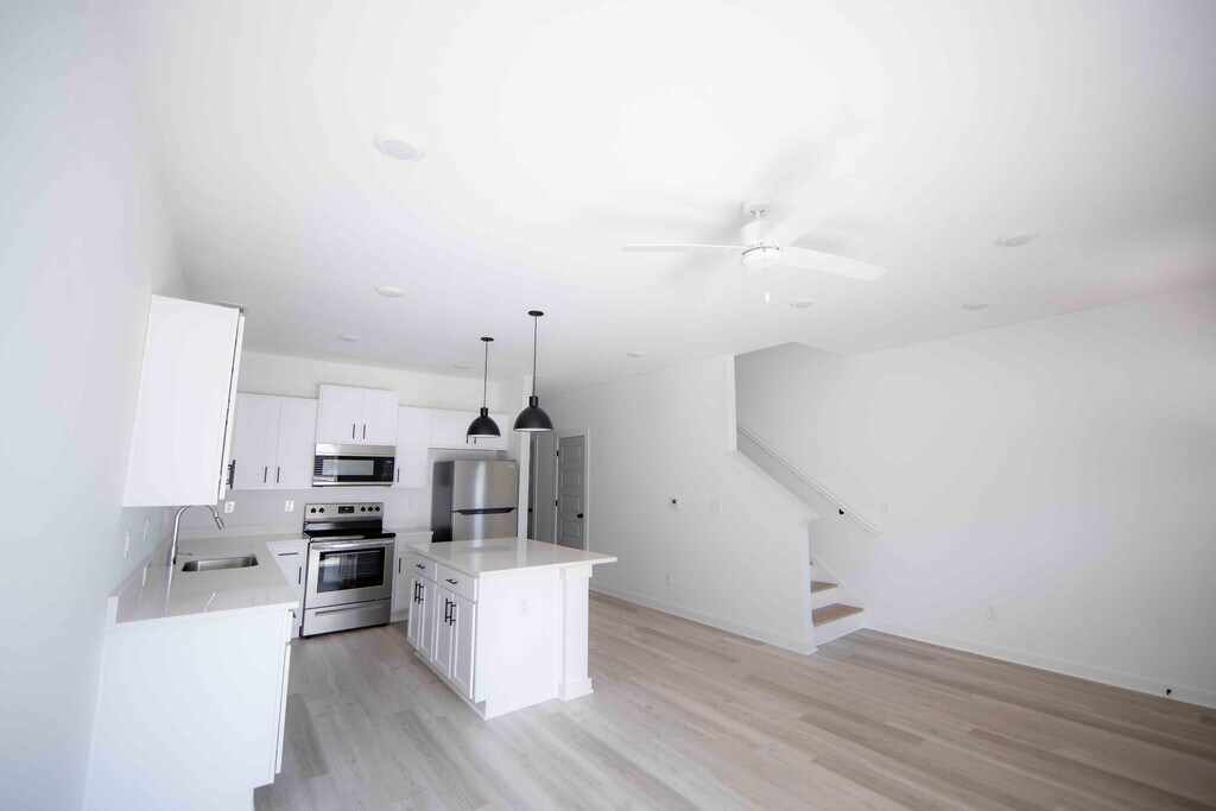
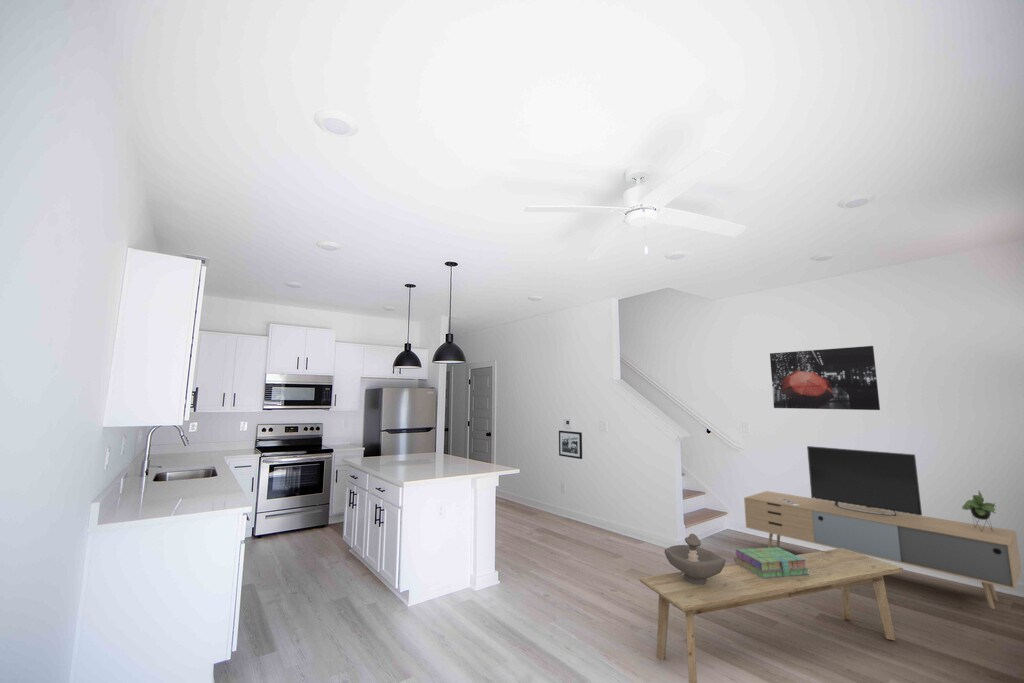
+ decorative bowl (694, 556)
+ stack of books (770, 560)
+ bench (776, 599)
+ picture frame (570, 444)
+ media console (861, 509)
+ wall art (820, 379)
